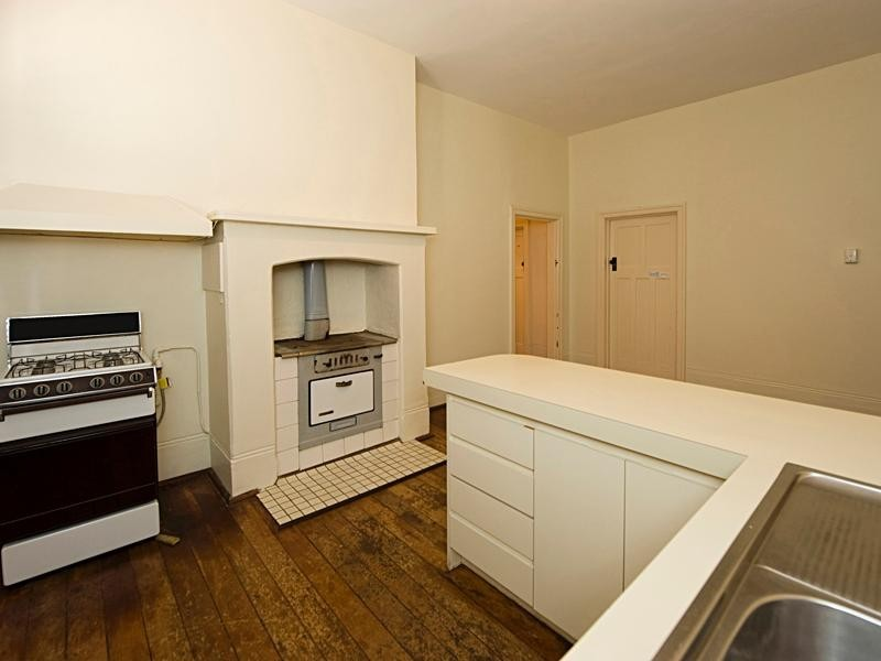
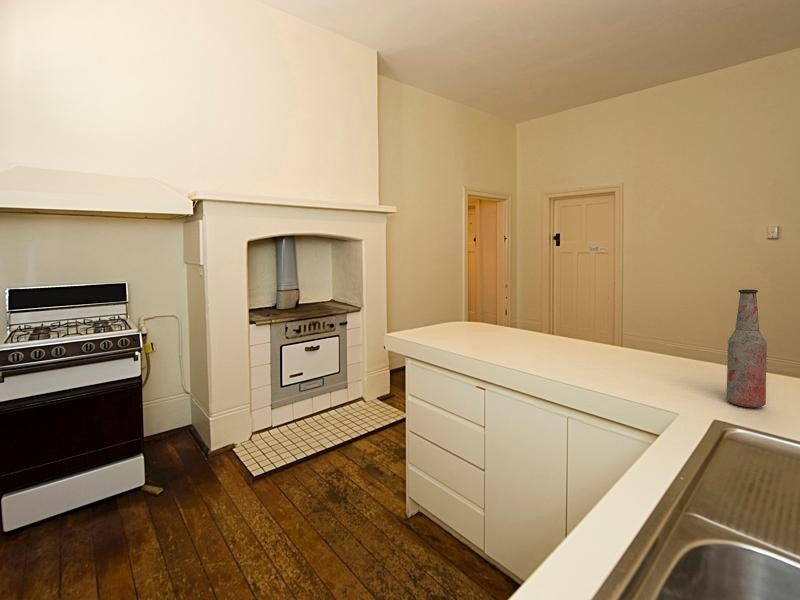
+ bottle (746, 347)
